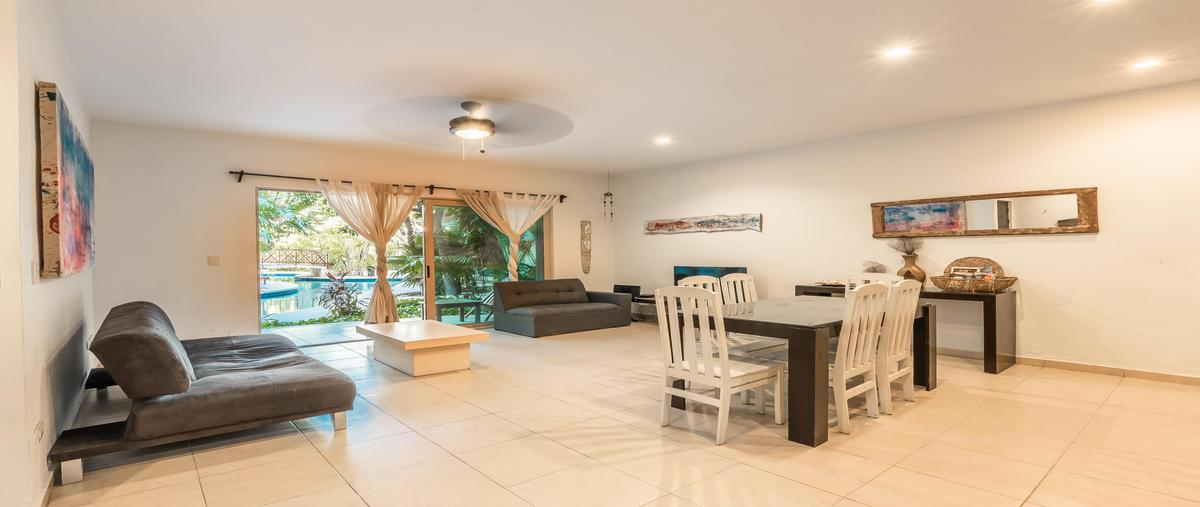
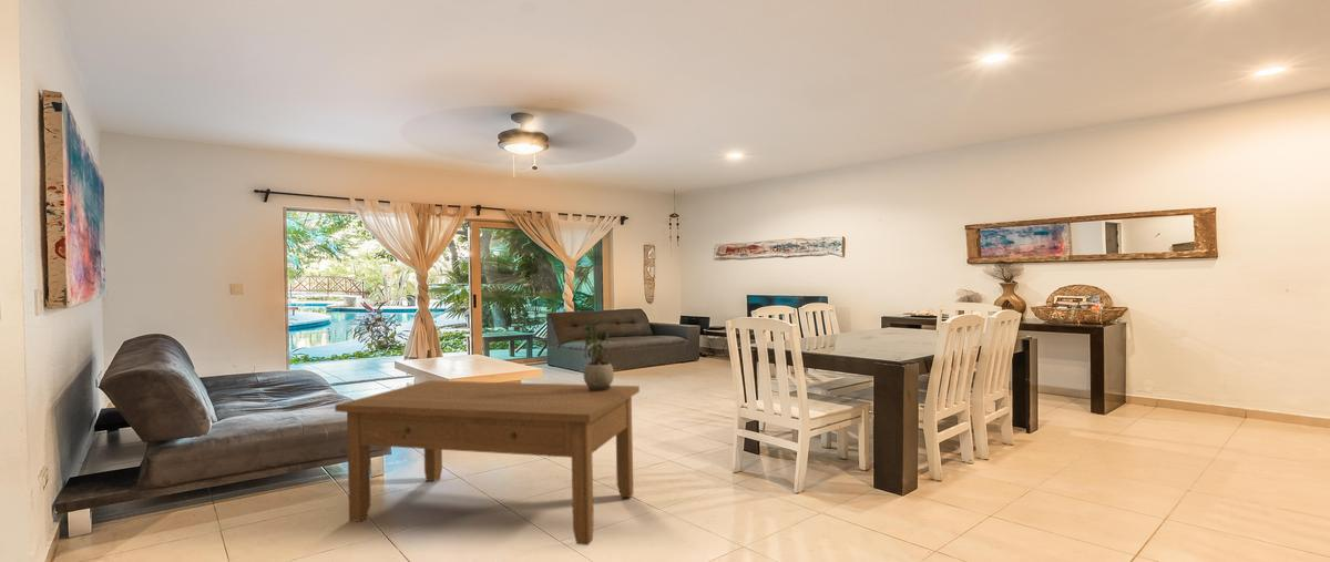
+ coffee table (497, 450)
+ potted plant (596, 354)
